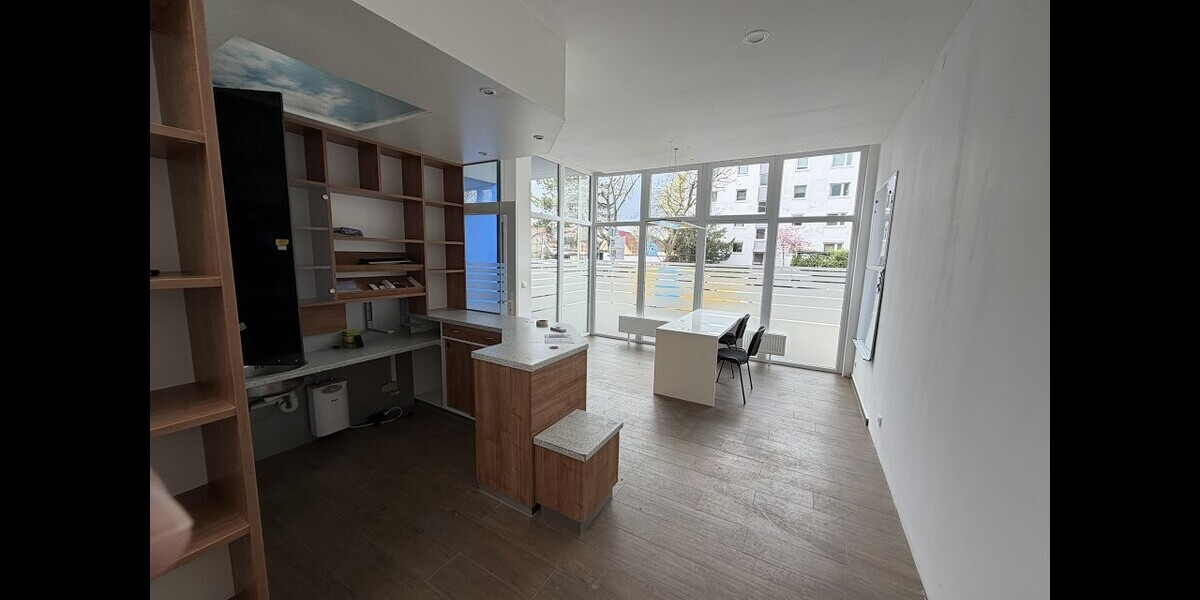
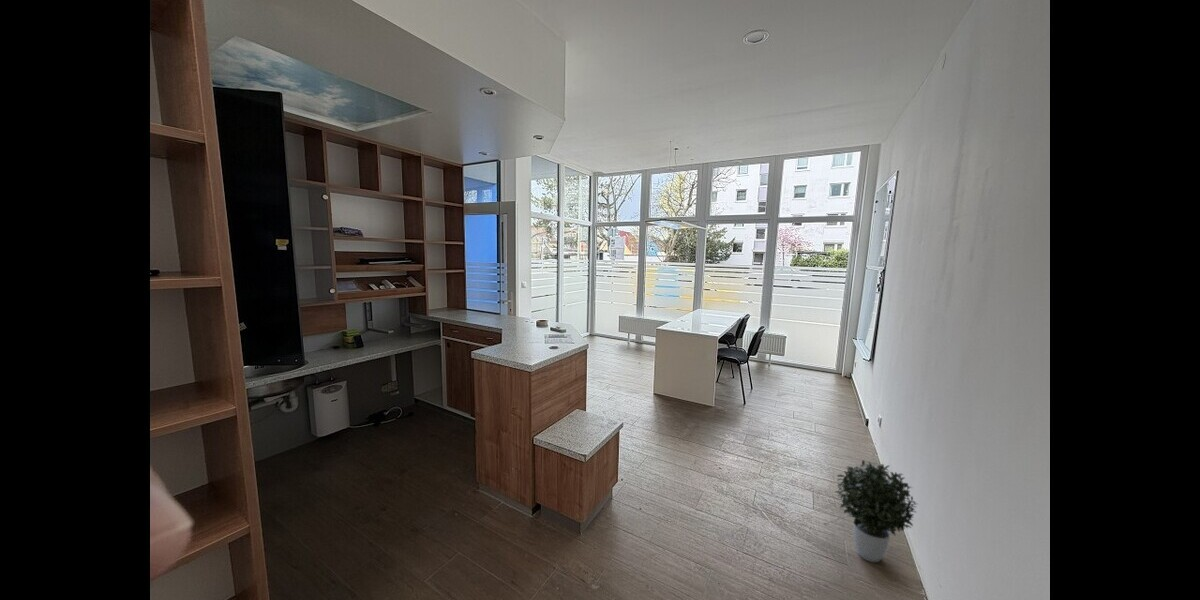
+ potted plant (873, 511)
